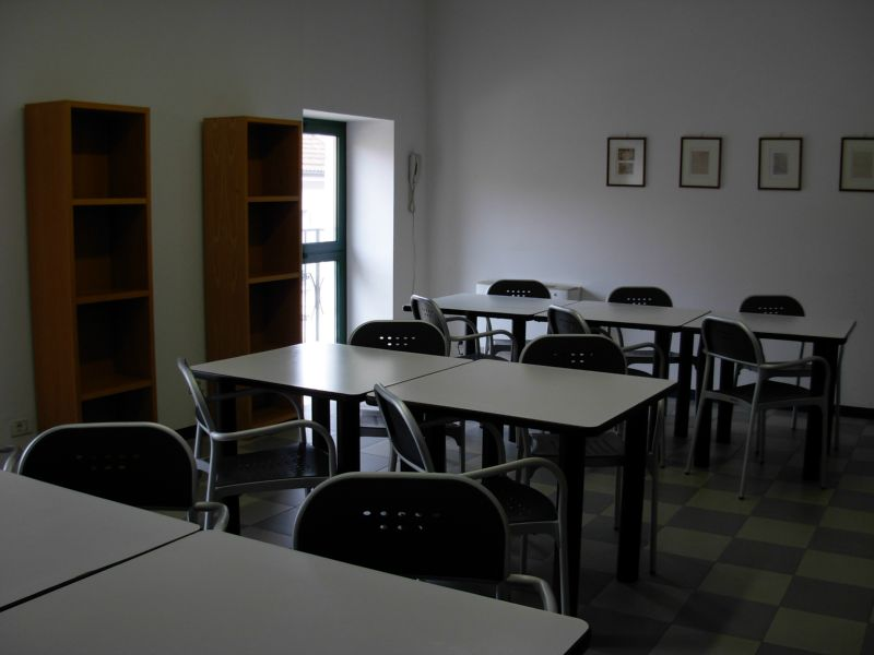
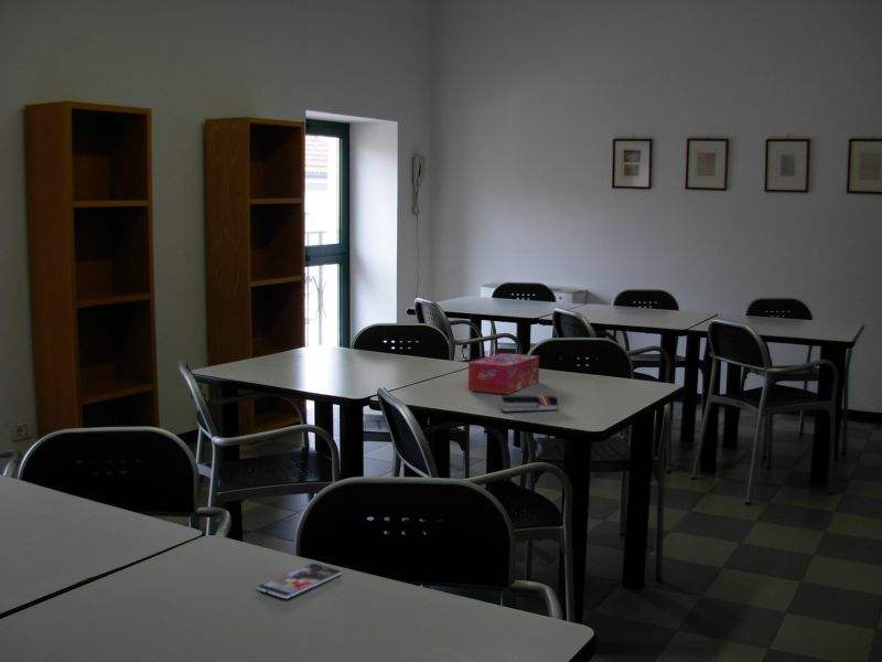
+ stapler (529, 403)
+ smartphone (300, 579)
+ tissue box (504, 372)
